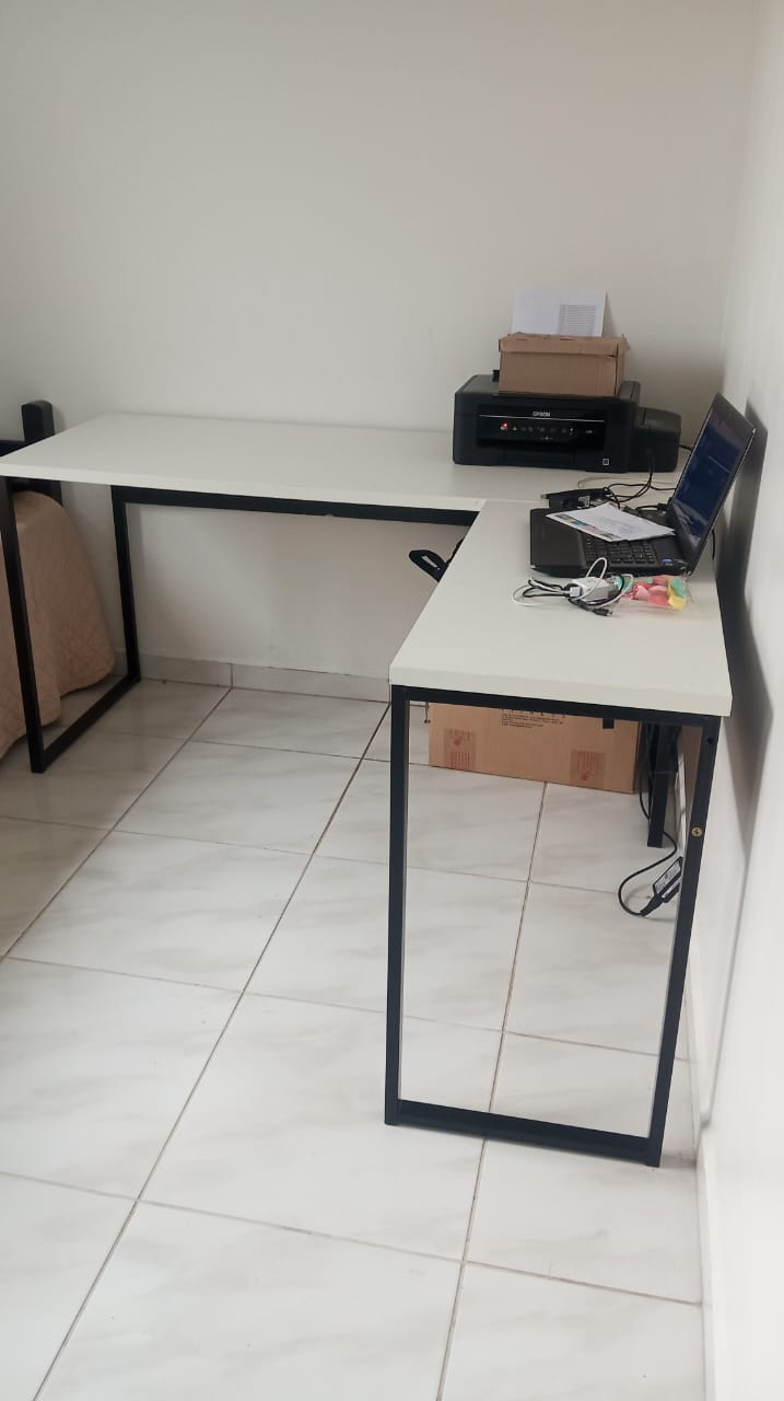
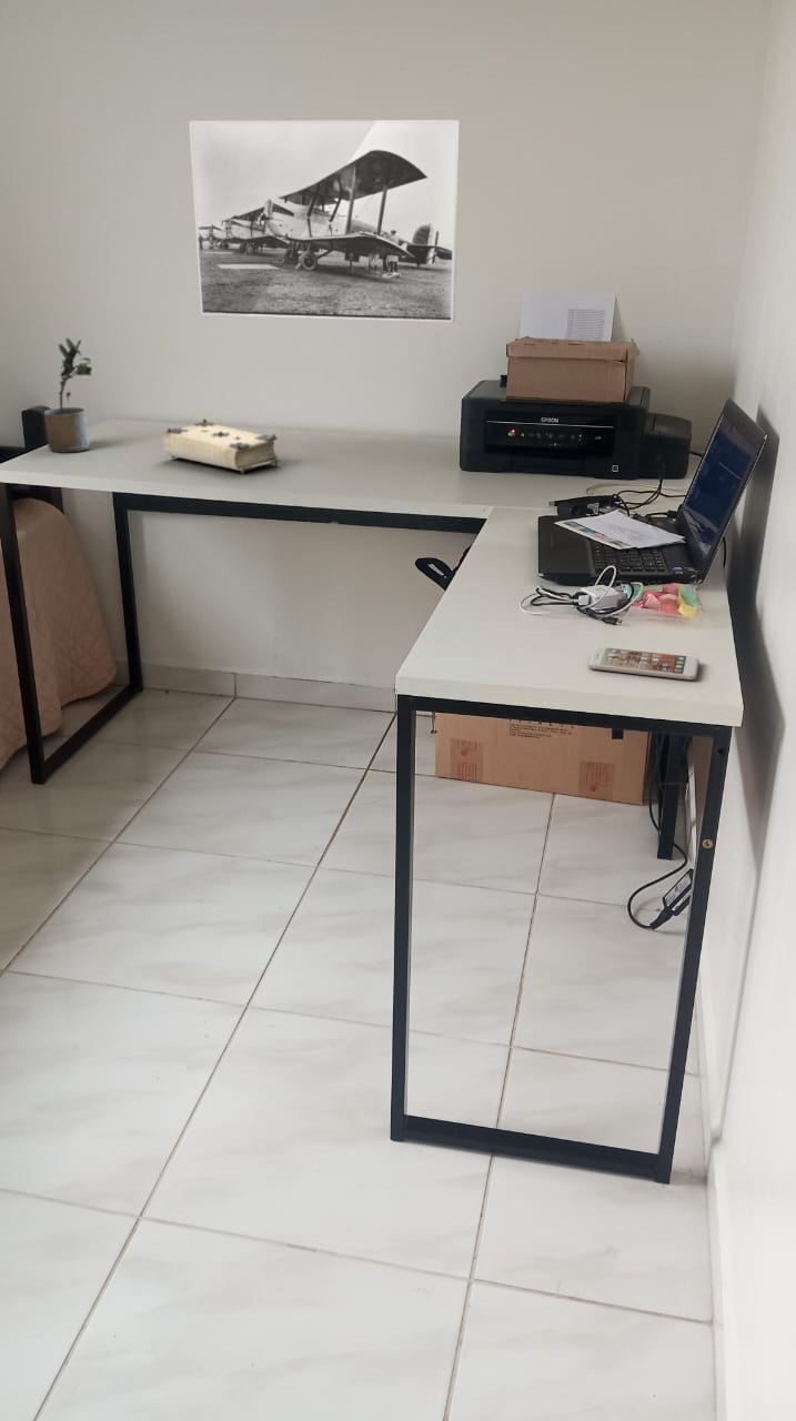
+ smartphone (643, 663)
+ potted plant (70, 394)
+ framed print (323, 222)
+ book (220, 445)
